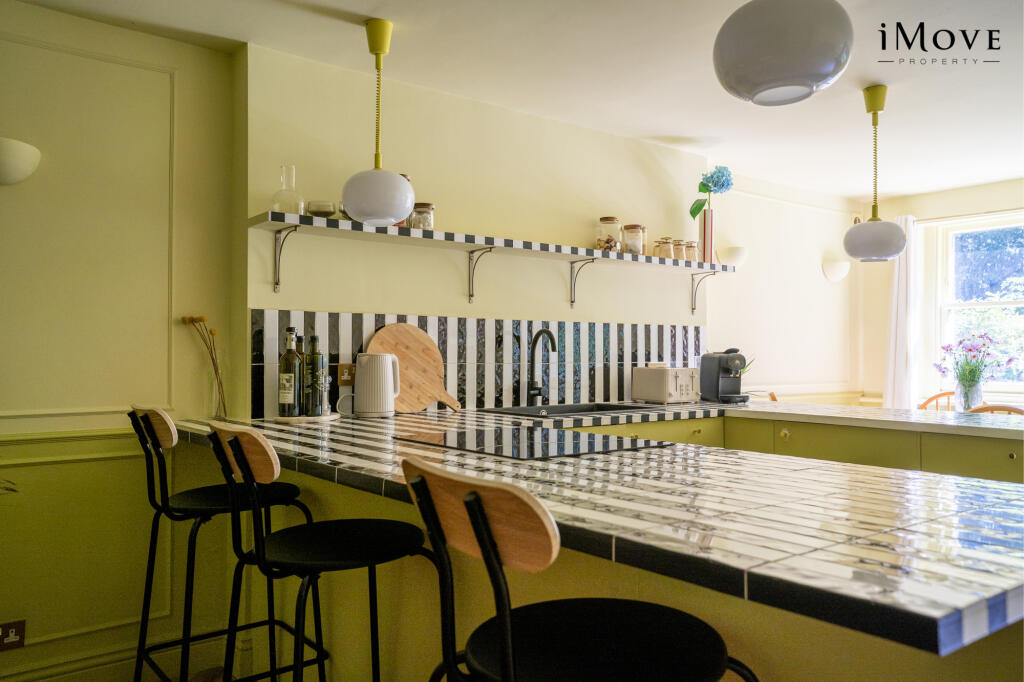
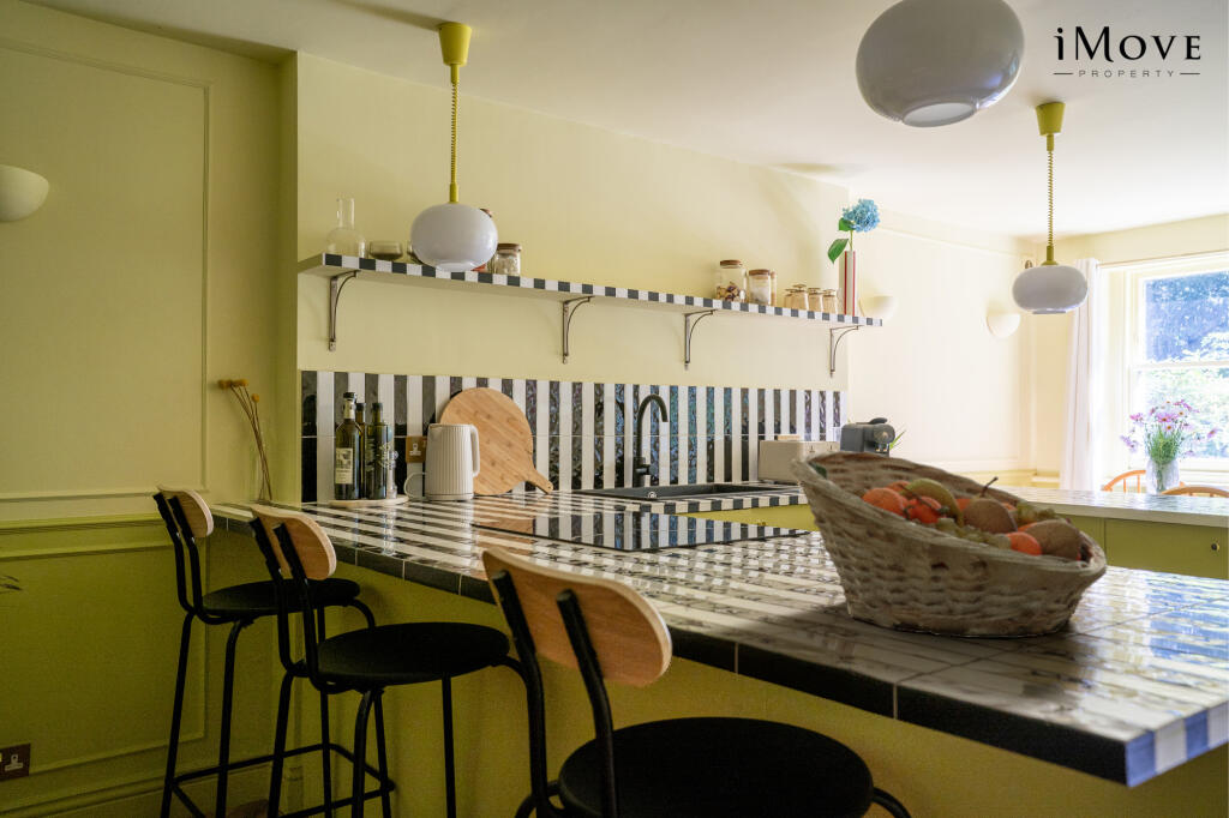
+ fruit basket (942, 531)
